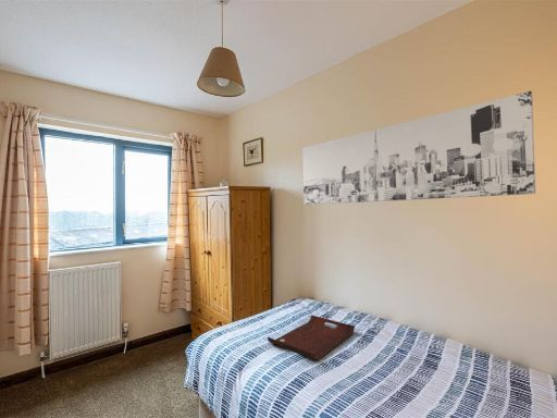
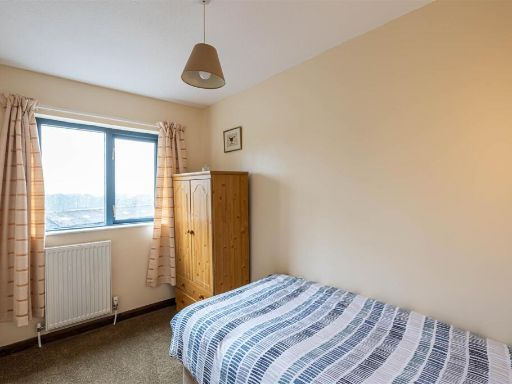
- wall art (386, 163)
- serving tray (312, 334)
